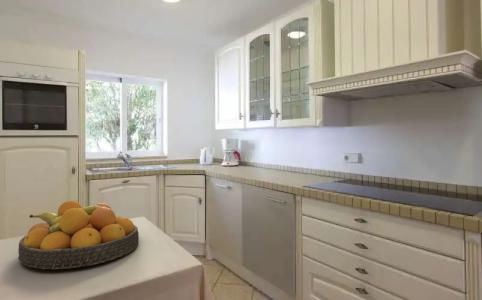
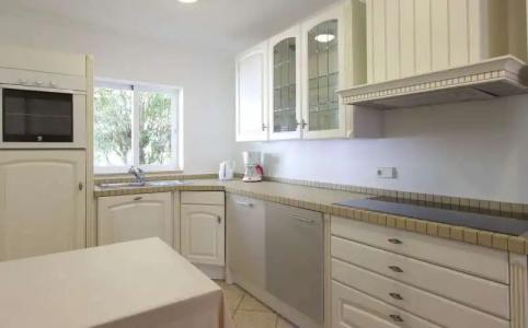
- fruit bowl (83, 226)
